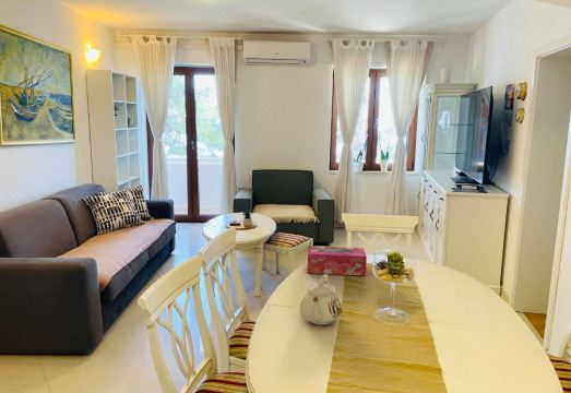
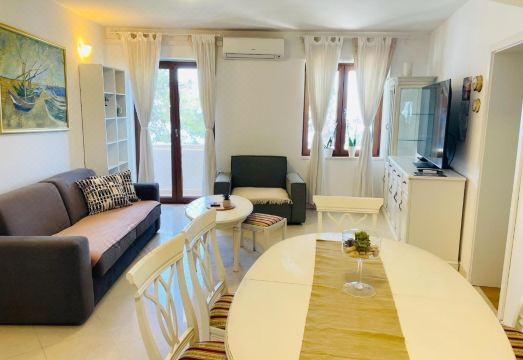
- tissue box (335, 260)
- teapot (321, 298)
